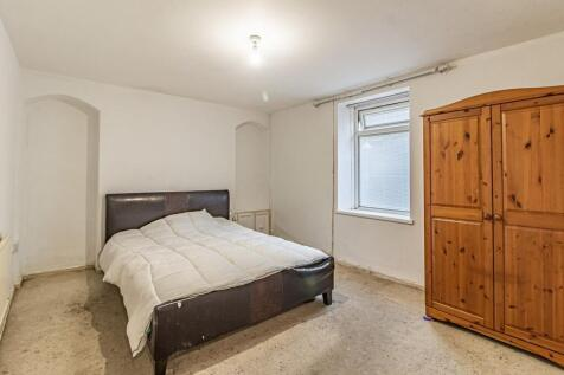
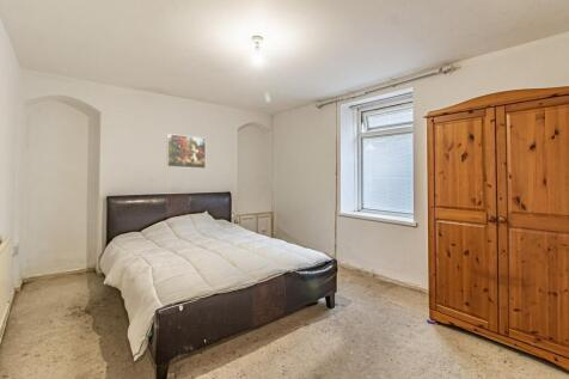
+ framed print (186, 152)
